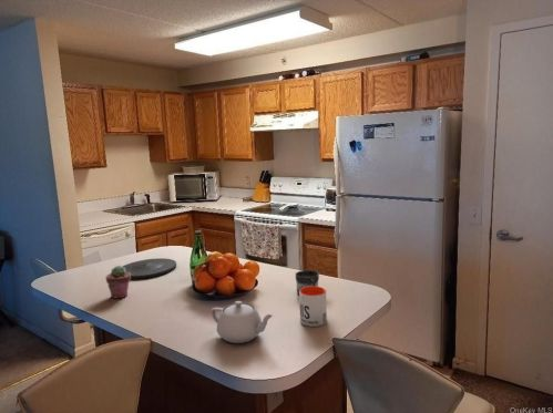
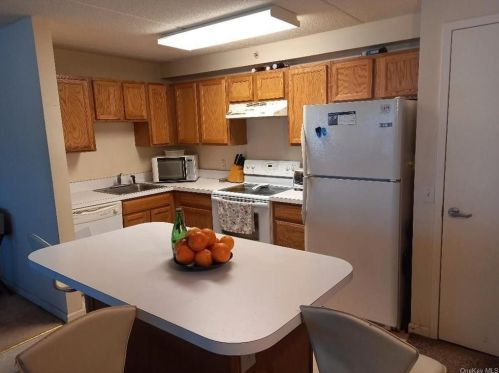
- potted succulent (119, 280)
- plate (147, 266)
- mug (315, 303)
- mug (309, 283)
- teapot (240, 319)
